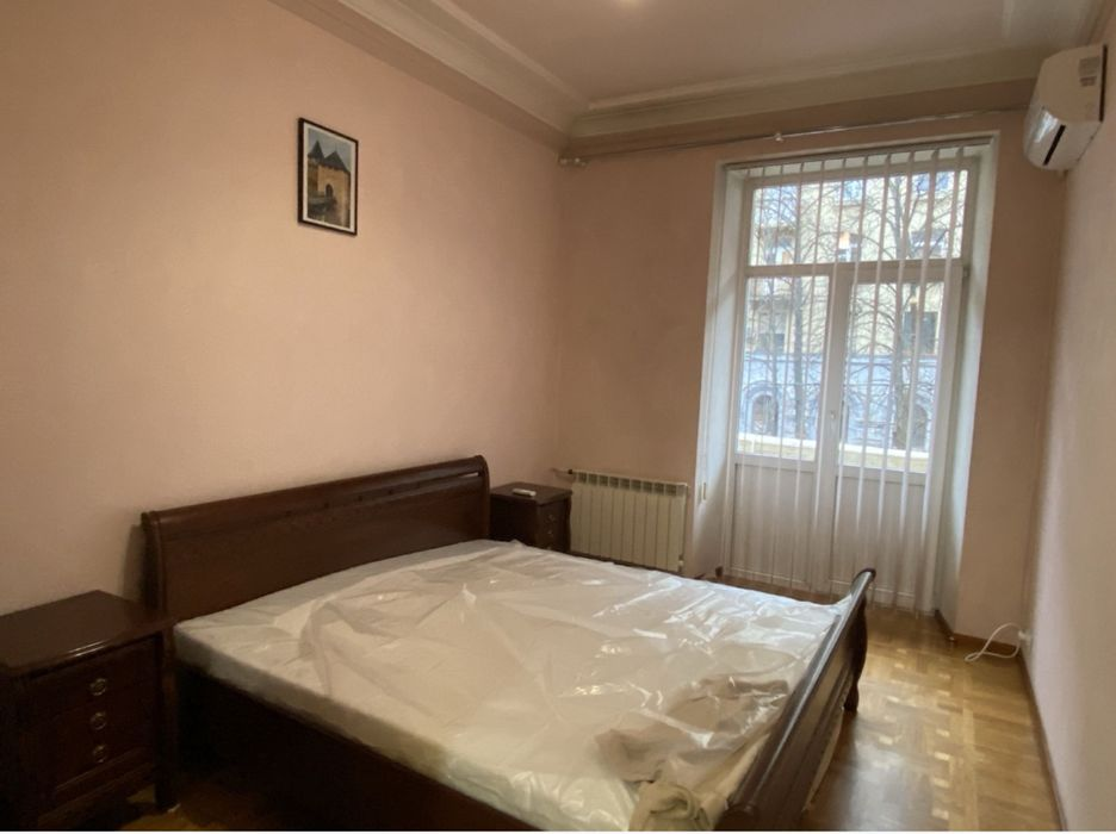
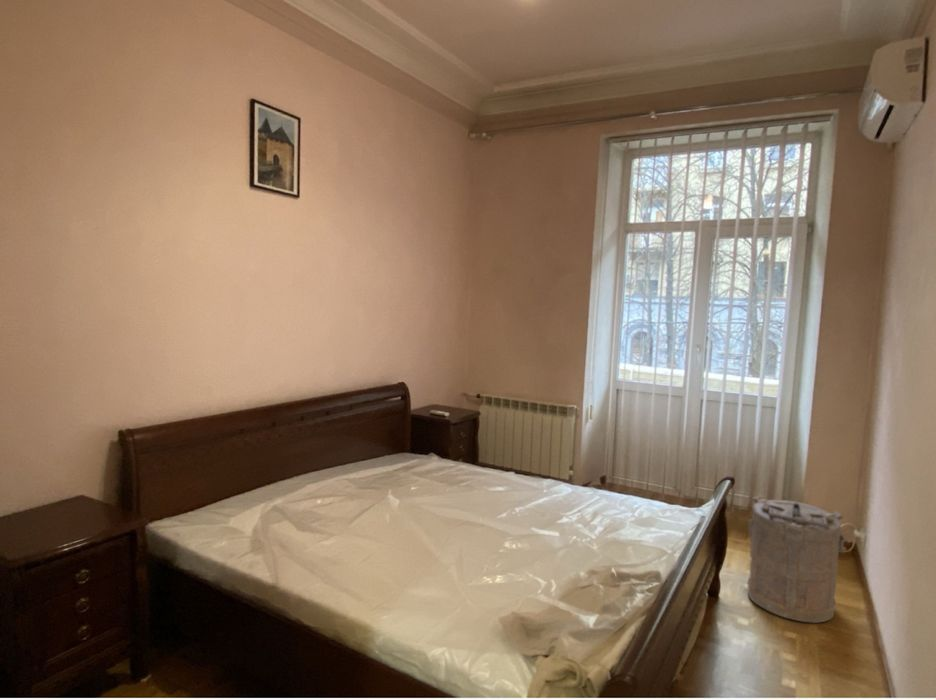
+ laundry hamper (789, 551)
